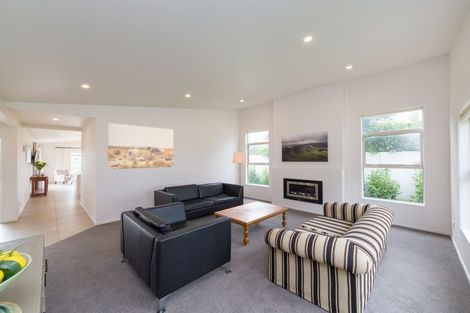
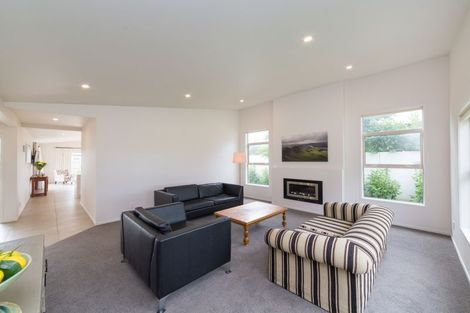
- wall art (144, 147)
